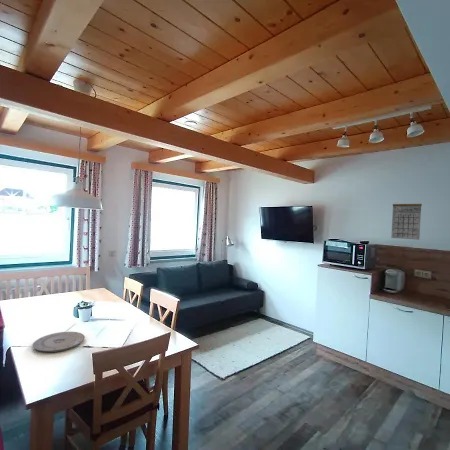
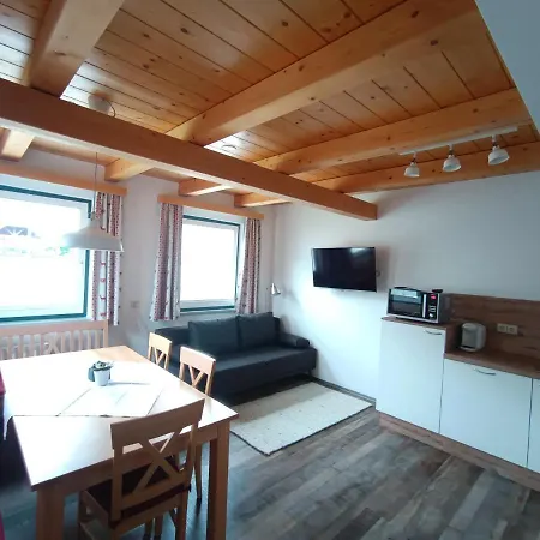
- plate (59, 341)
- calendar (406, 217)
